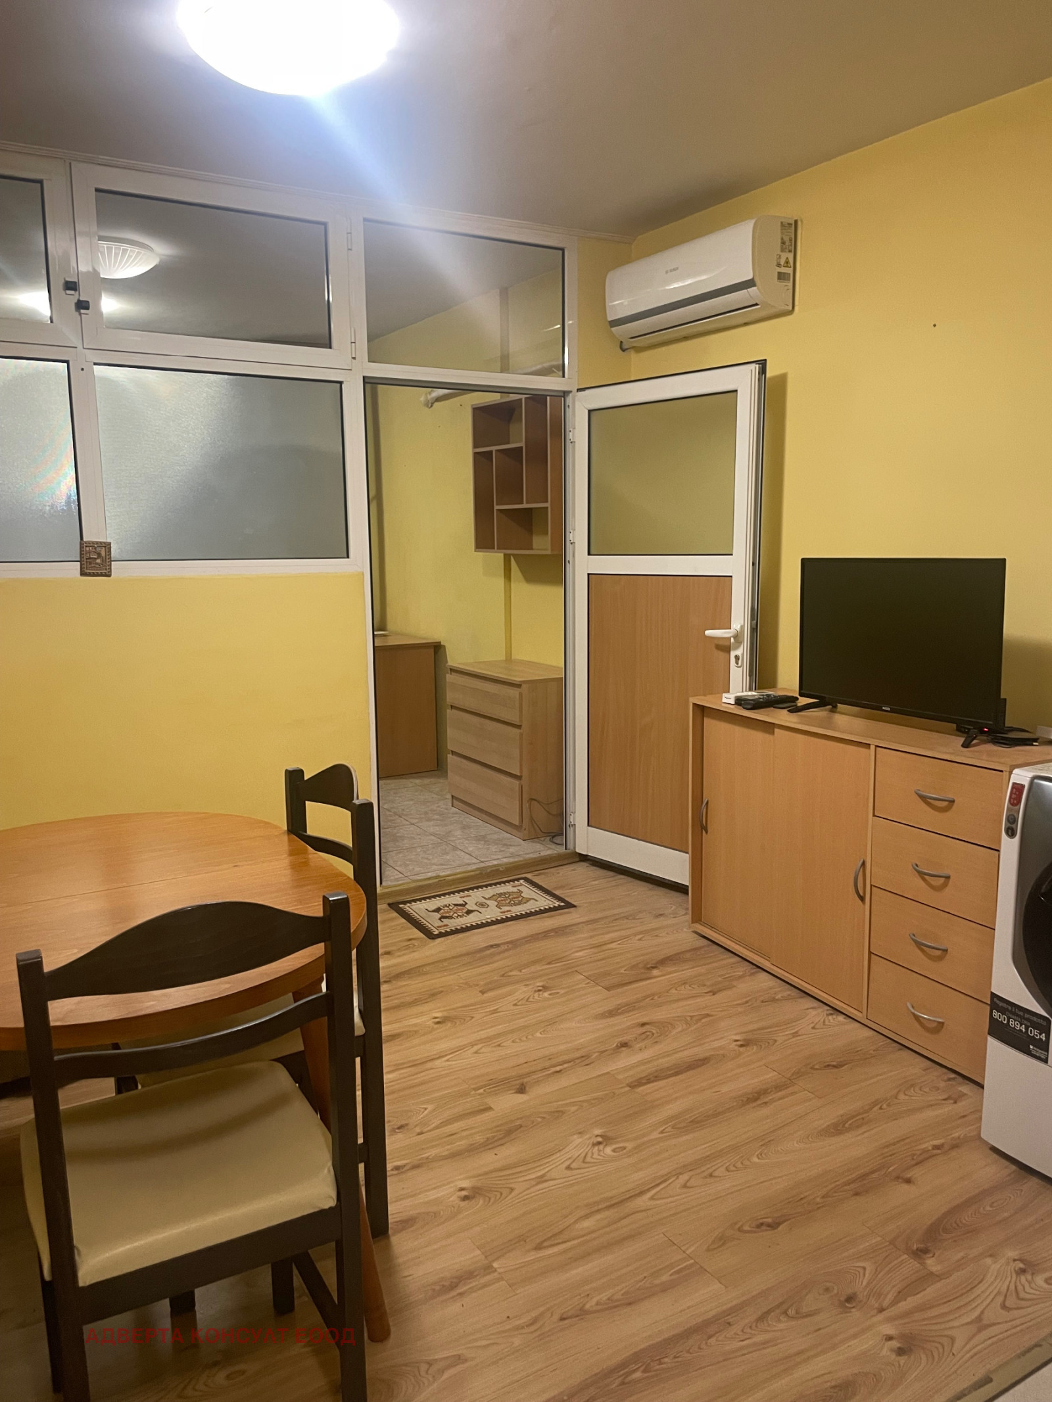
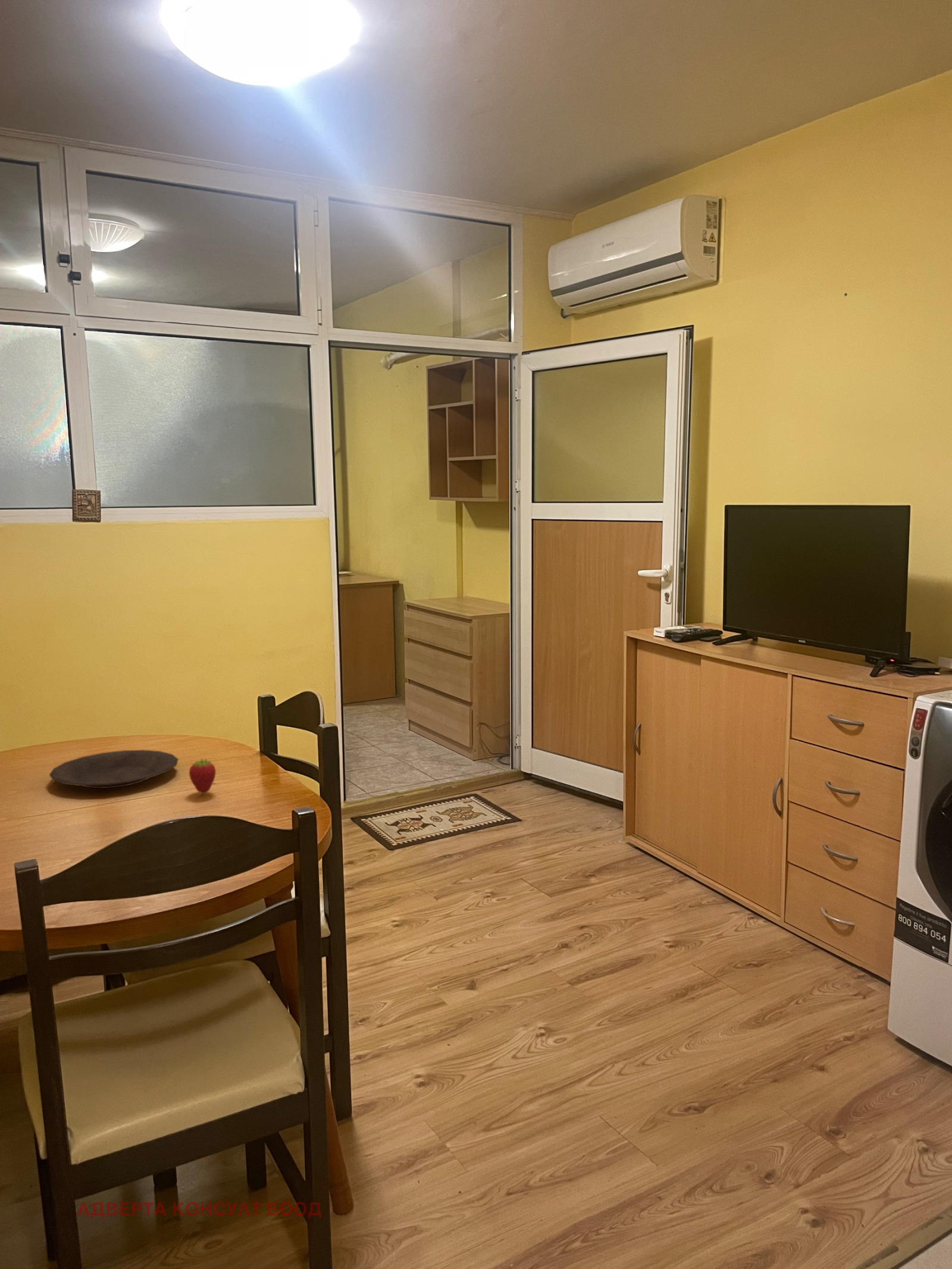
+ fruit (202, 776)
+ plate (115, 772)
